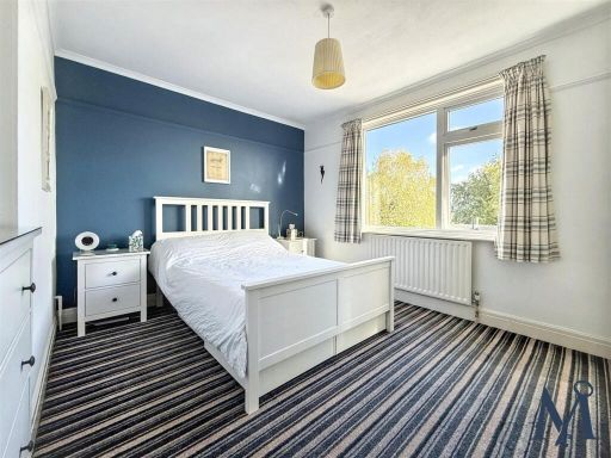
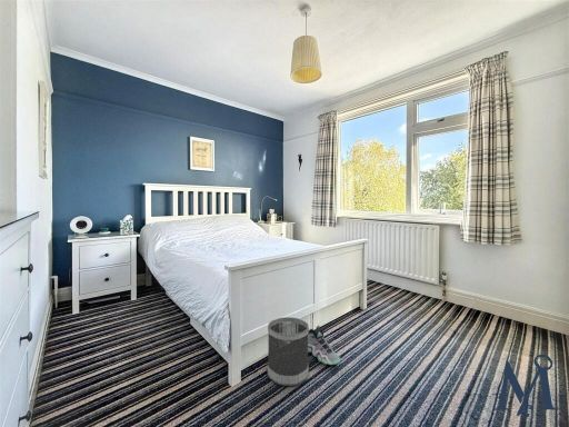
+ wastebasket (288, 348)
+ sneaker (320, 341)
